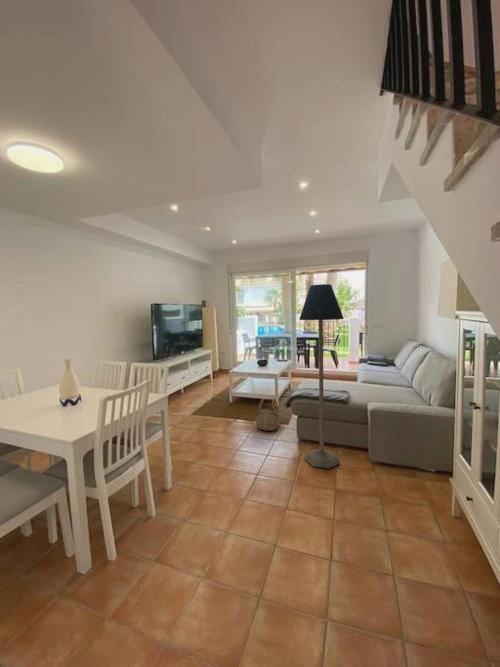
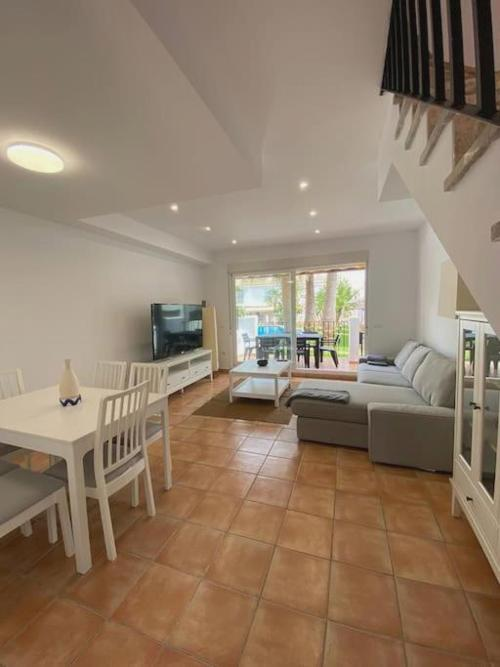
- floor lamp (321, 374)
- basket (268, 412)
